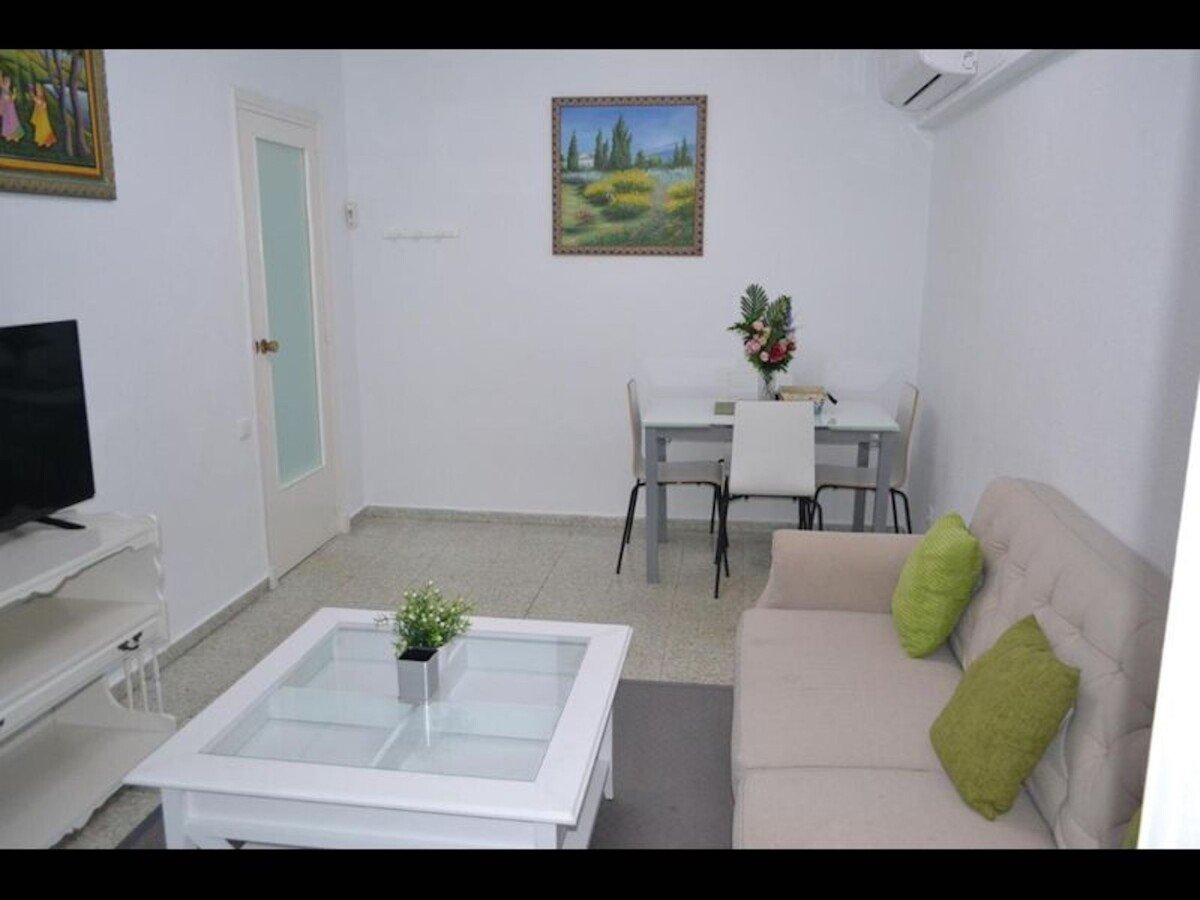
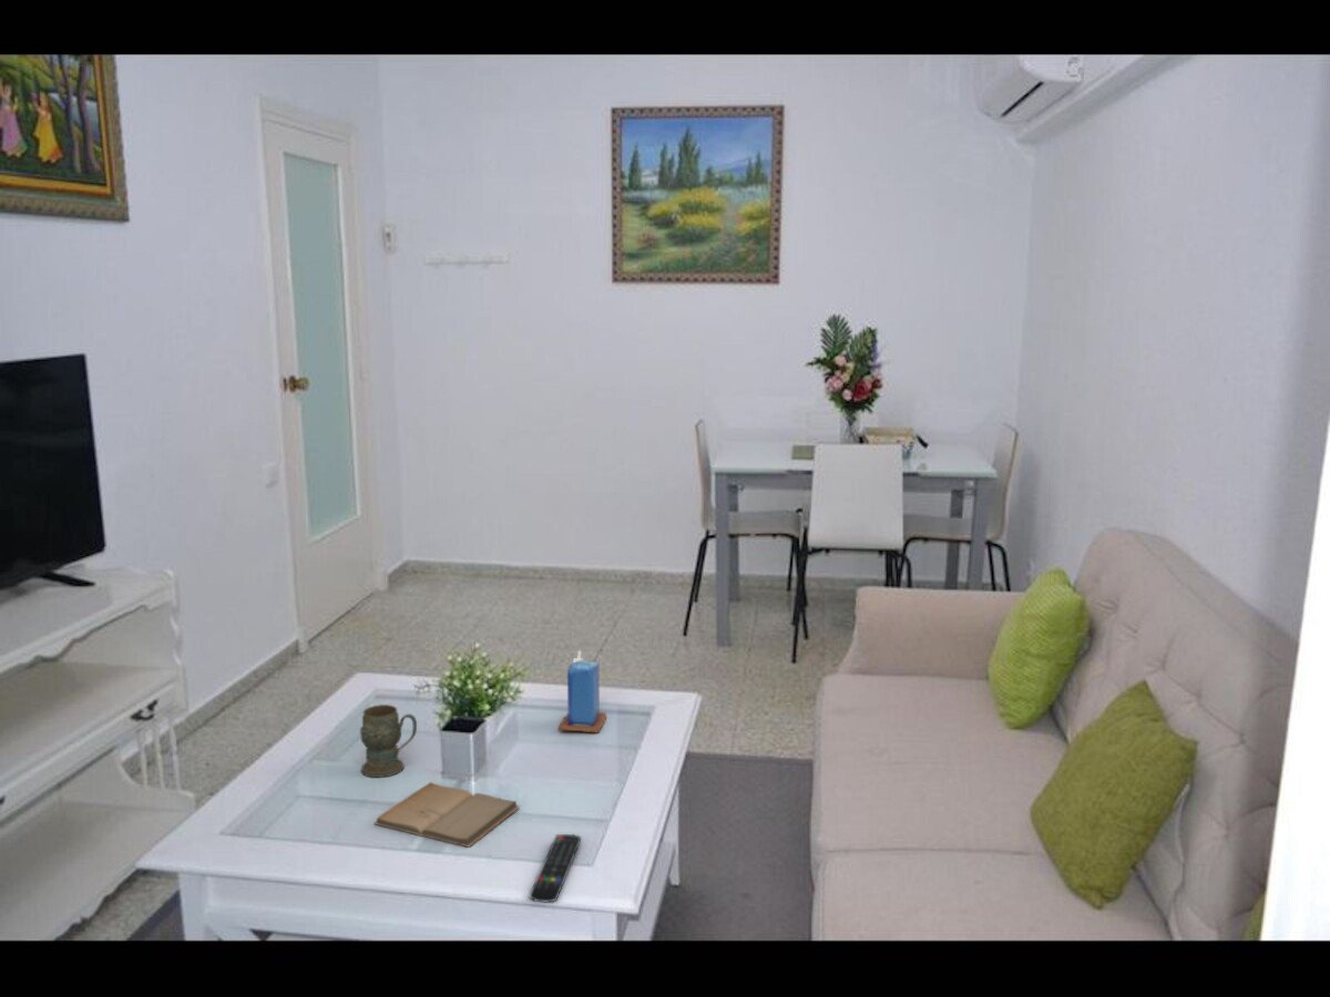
+ candle (582, 689)
+ remote control (556, 866)
+ book (448, 812)
+ mug (389, 740)
